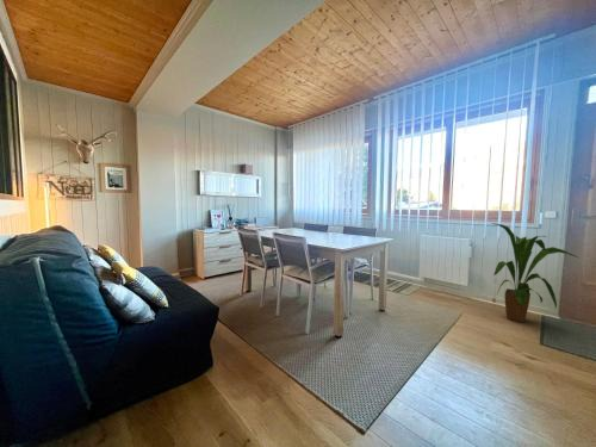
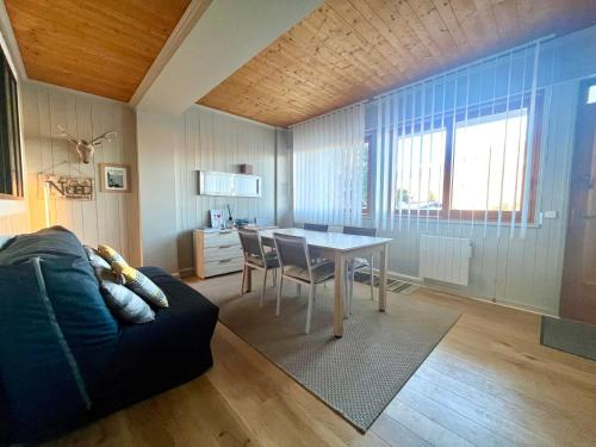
- house plant (530, 274)
